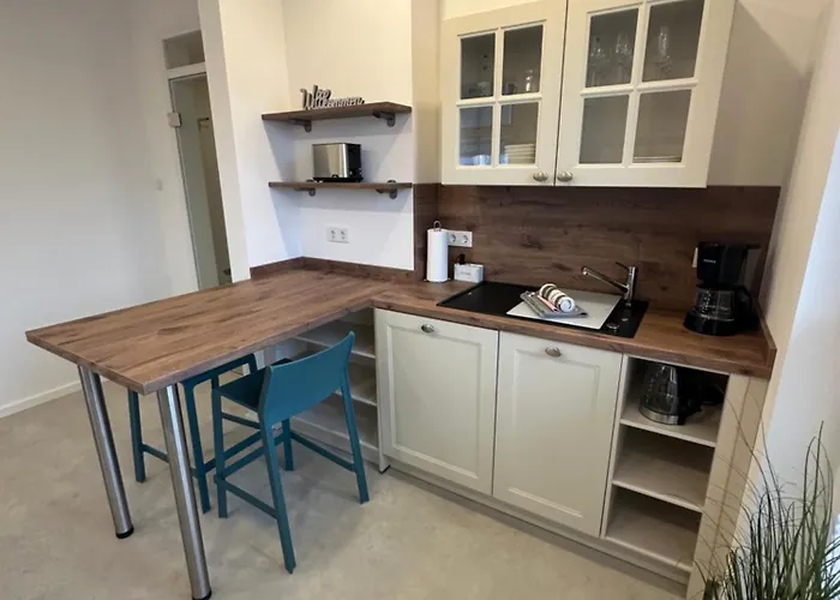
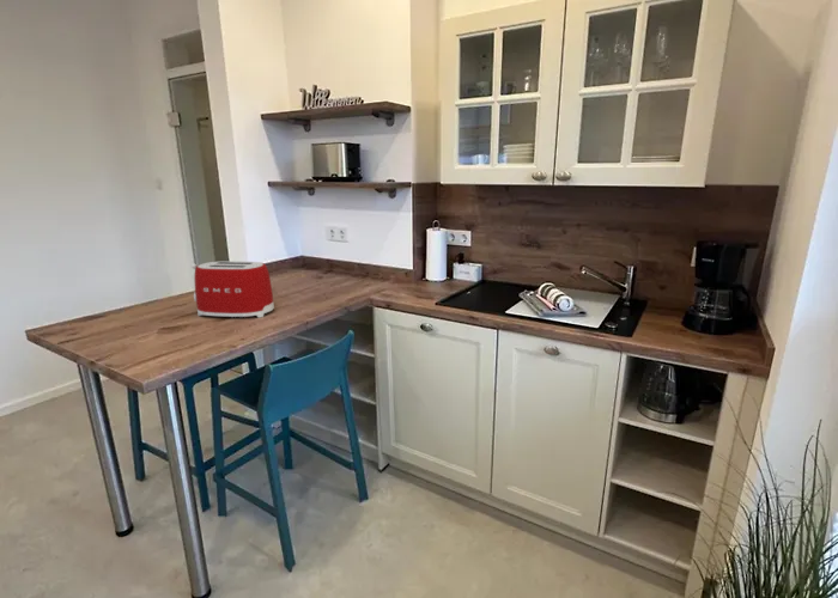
+ toaster (232, 288)
